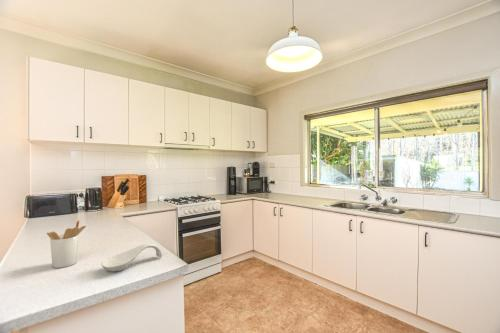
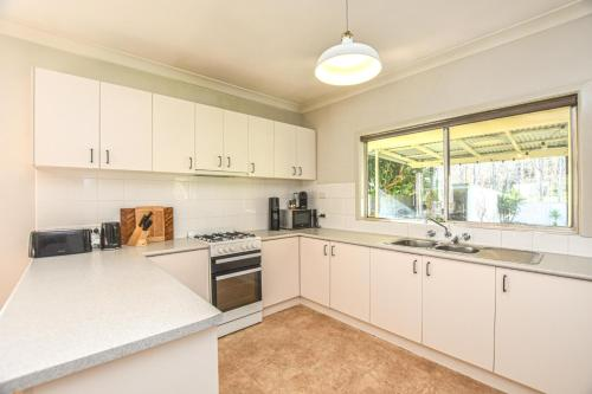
- utensil holder (68, 244)
- spoon rest (133, 256)
